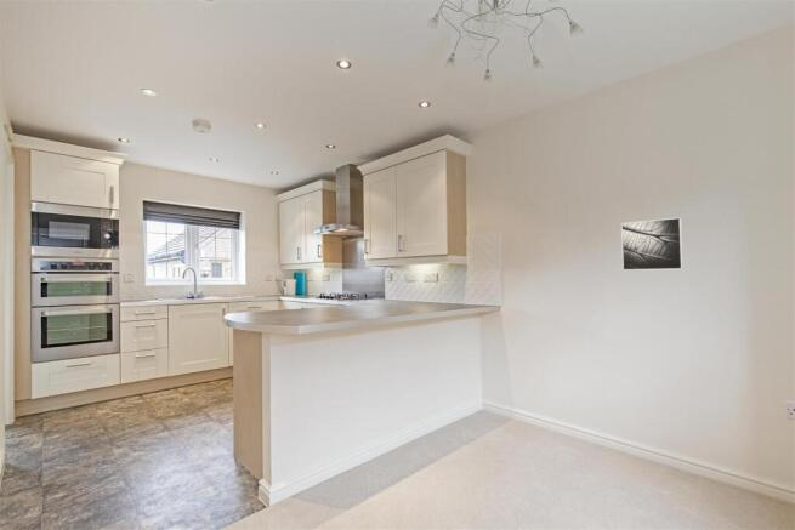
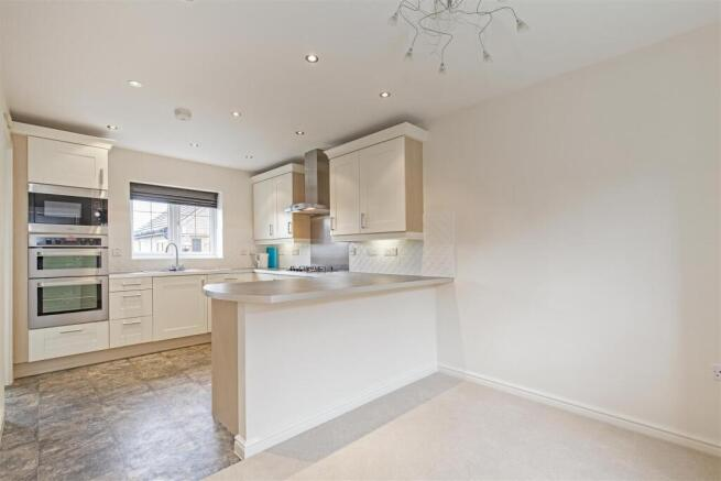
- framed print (651, 245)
